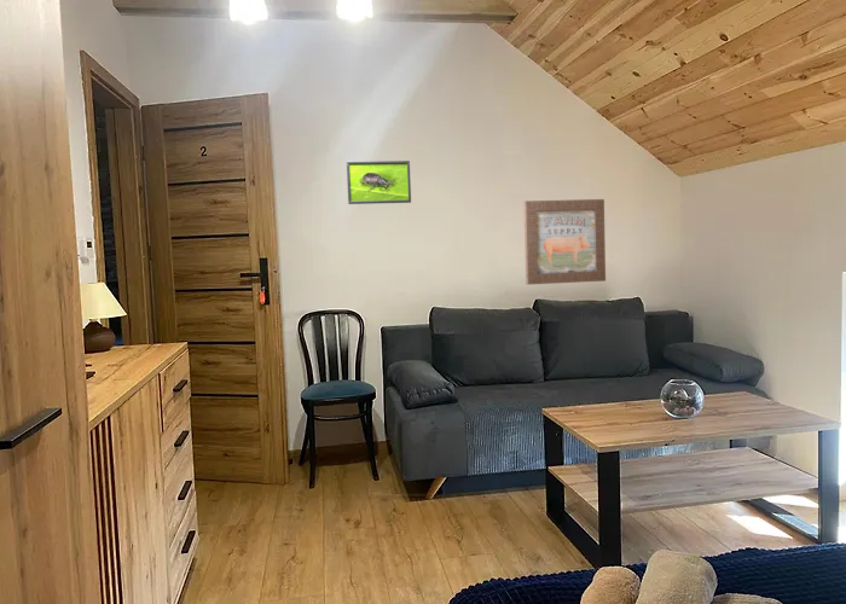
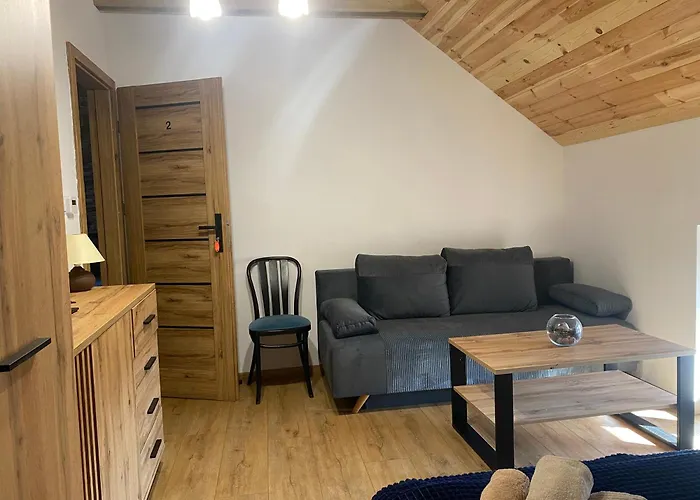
- wall art (564, 242)
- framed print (378, 181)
